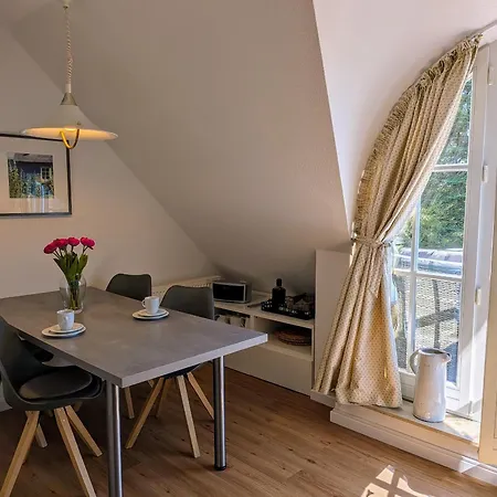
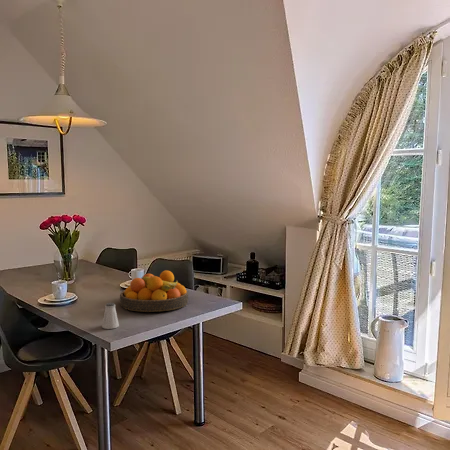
+ fruit bowl (154, 288)
+ saltshaker (110, 314)
